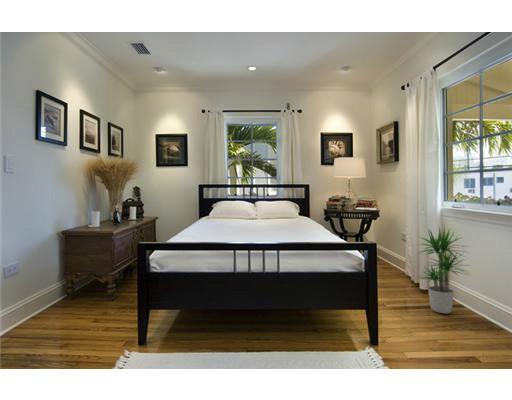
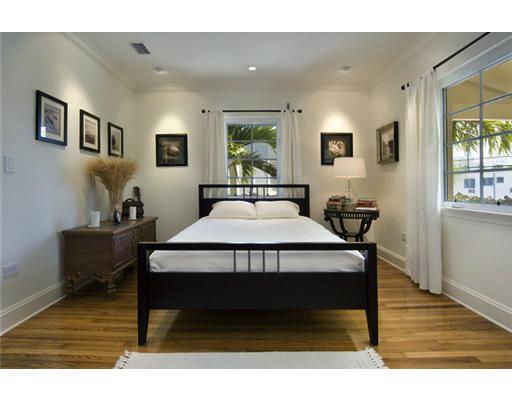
- potted plant (443, 268)
